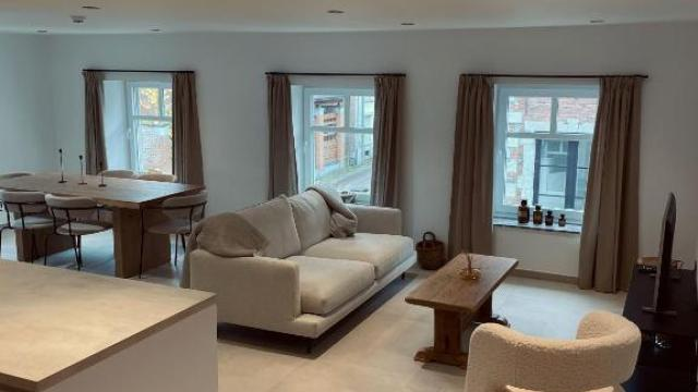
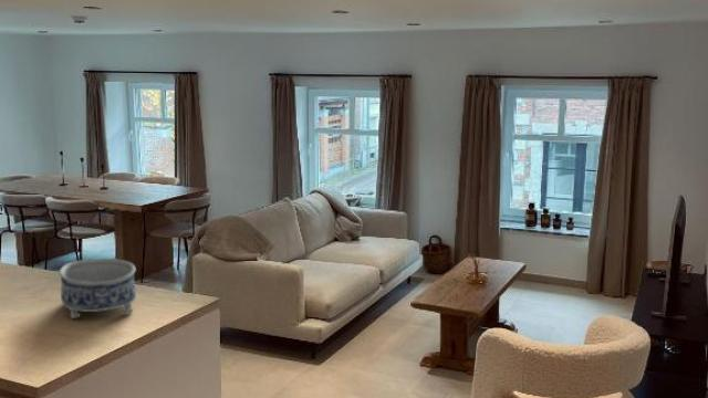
+ decorative bowl (97, 286)
